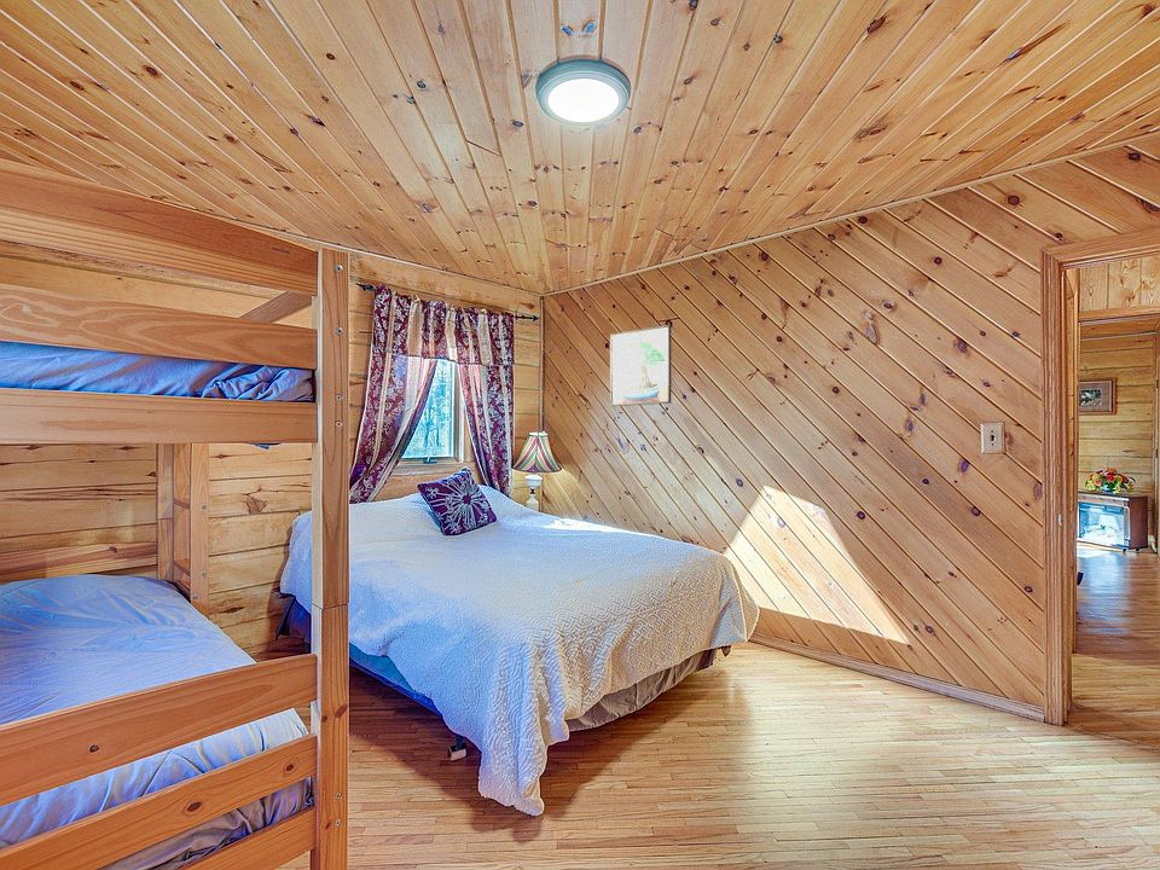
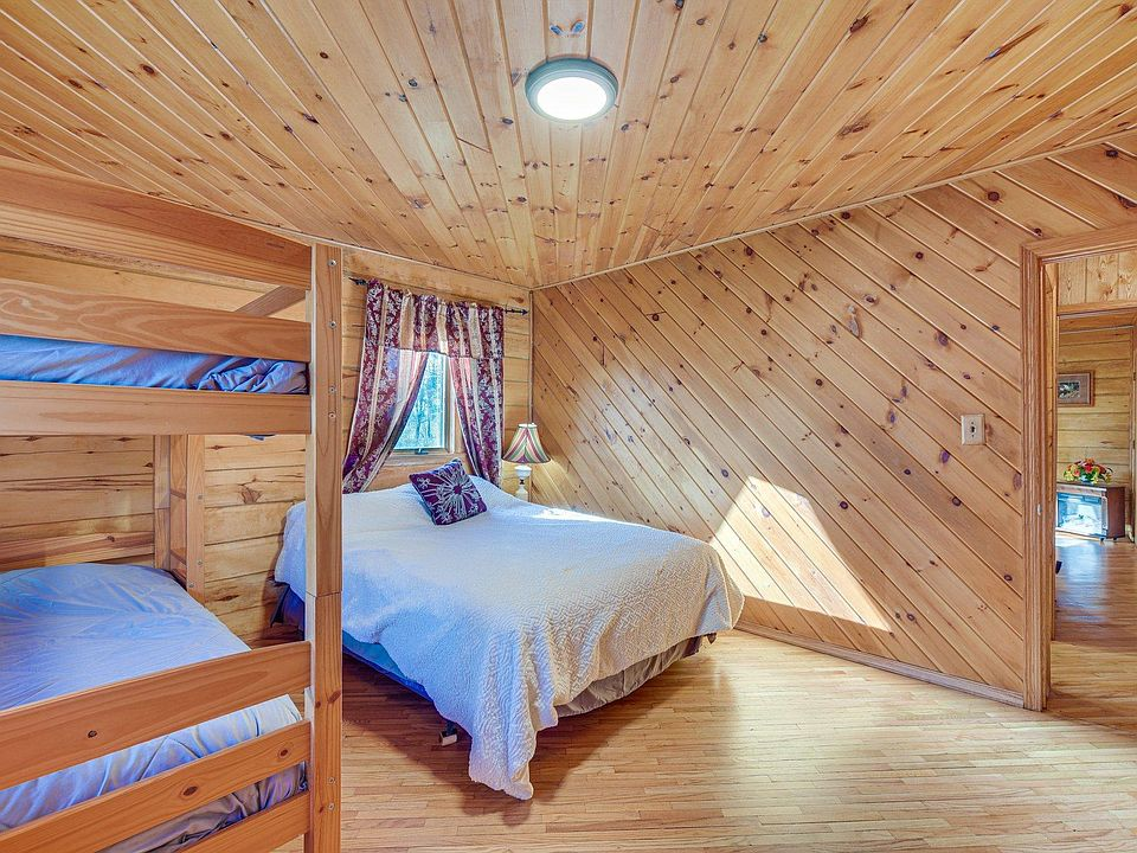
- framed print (639, 367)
